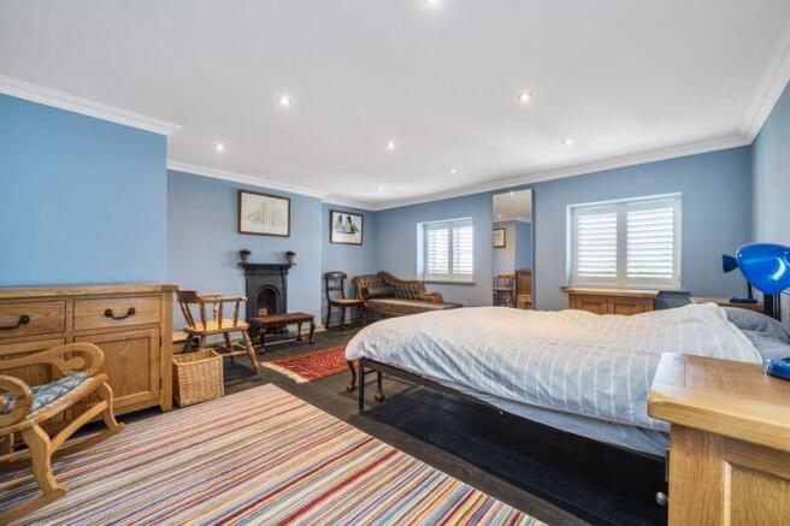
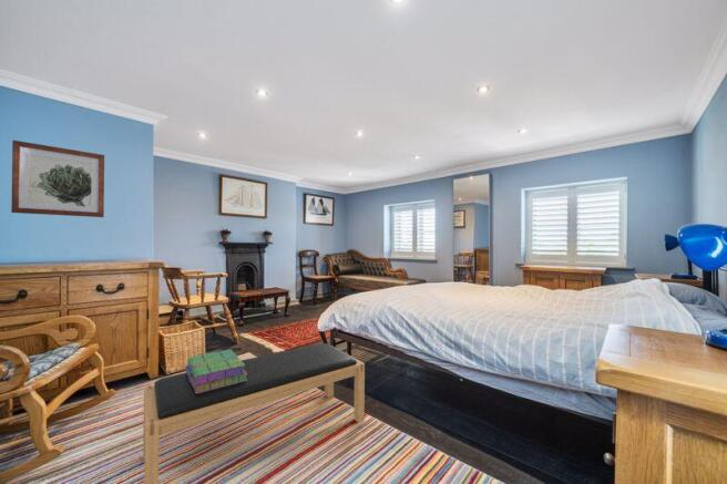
+ stack of books (215, 368)
+ bench (264, 401)
+ wall art (61, 182)
